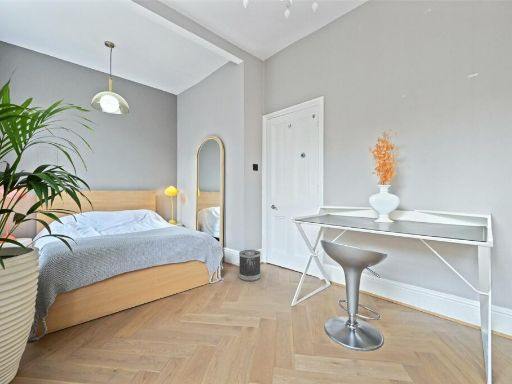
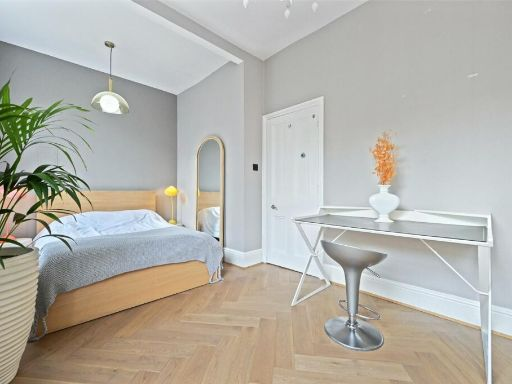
- wastebasket (249, 264)
